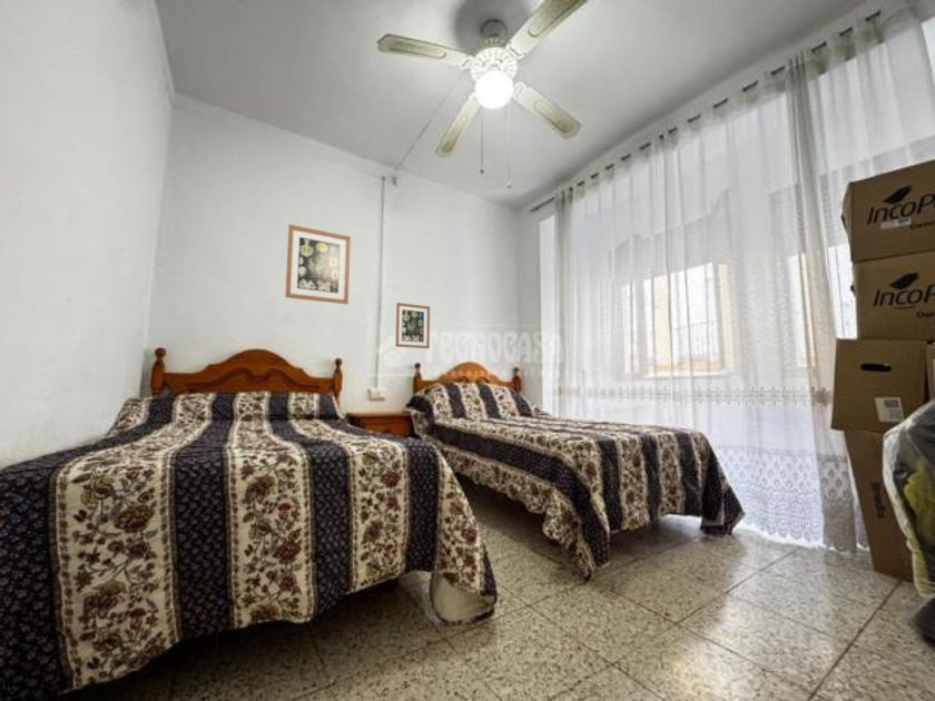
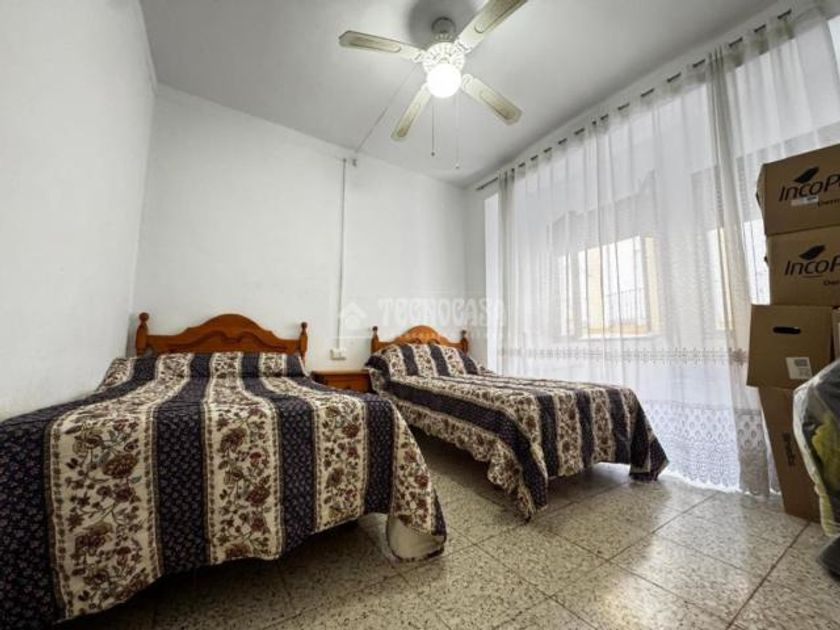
- wall art (318, 265)
- wall art (413, 326)
